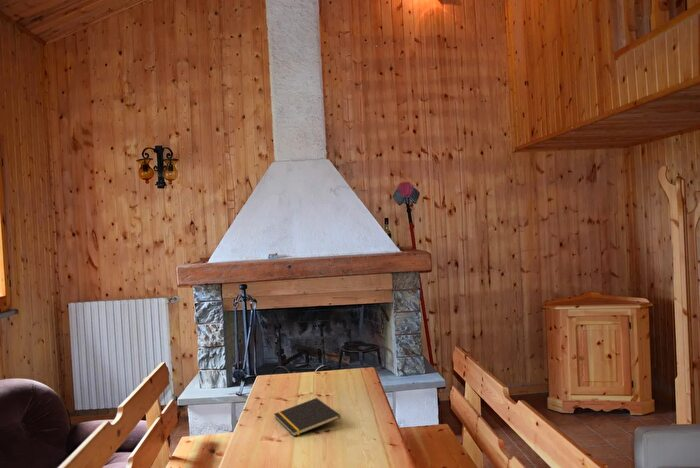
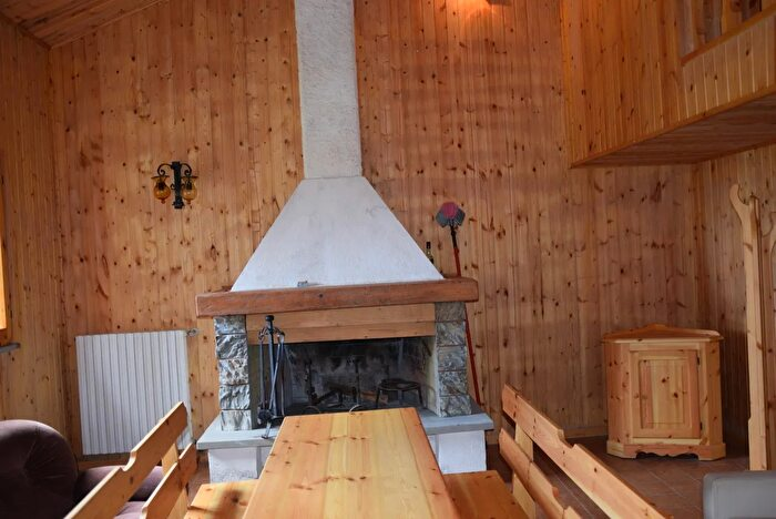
- notepad (306, 415)
